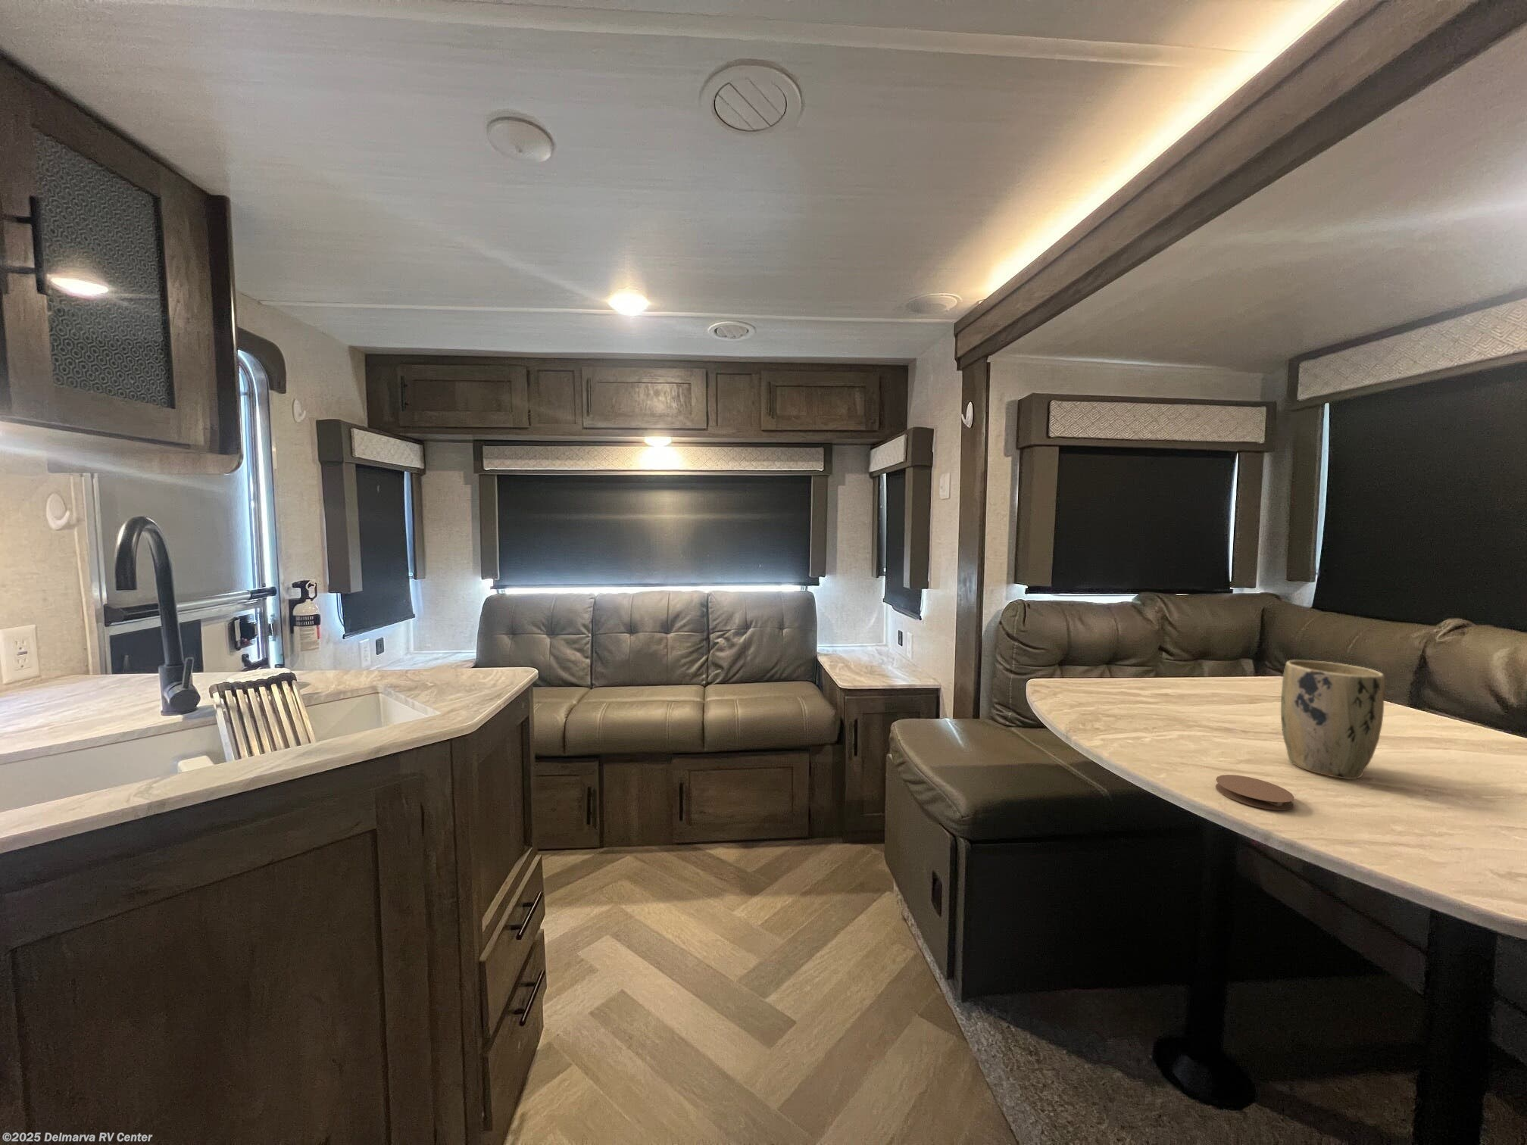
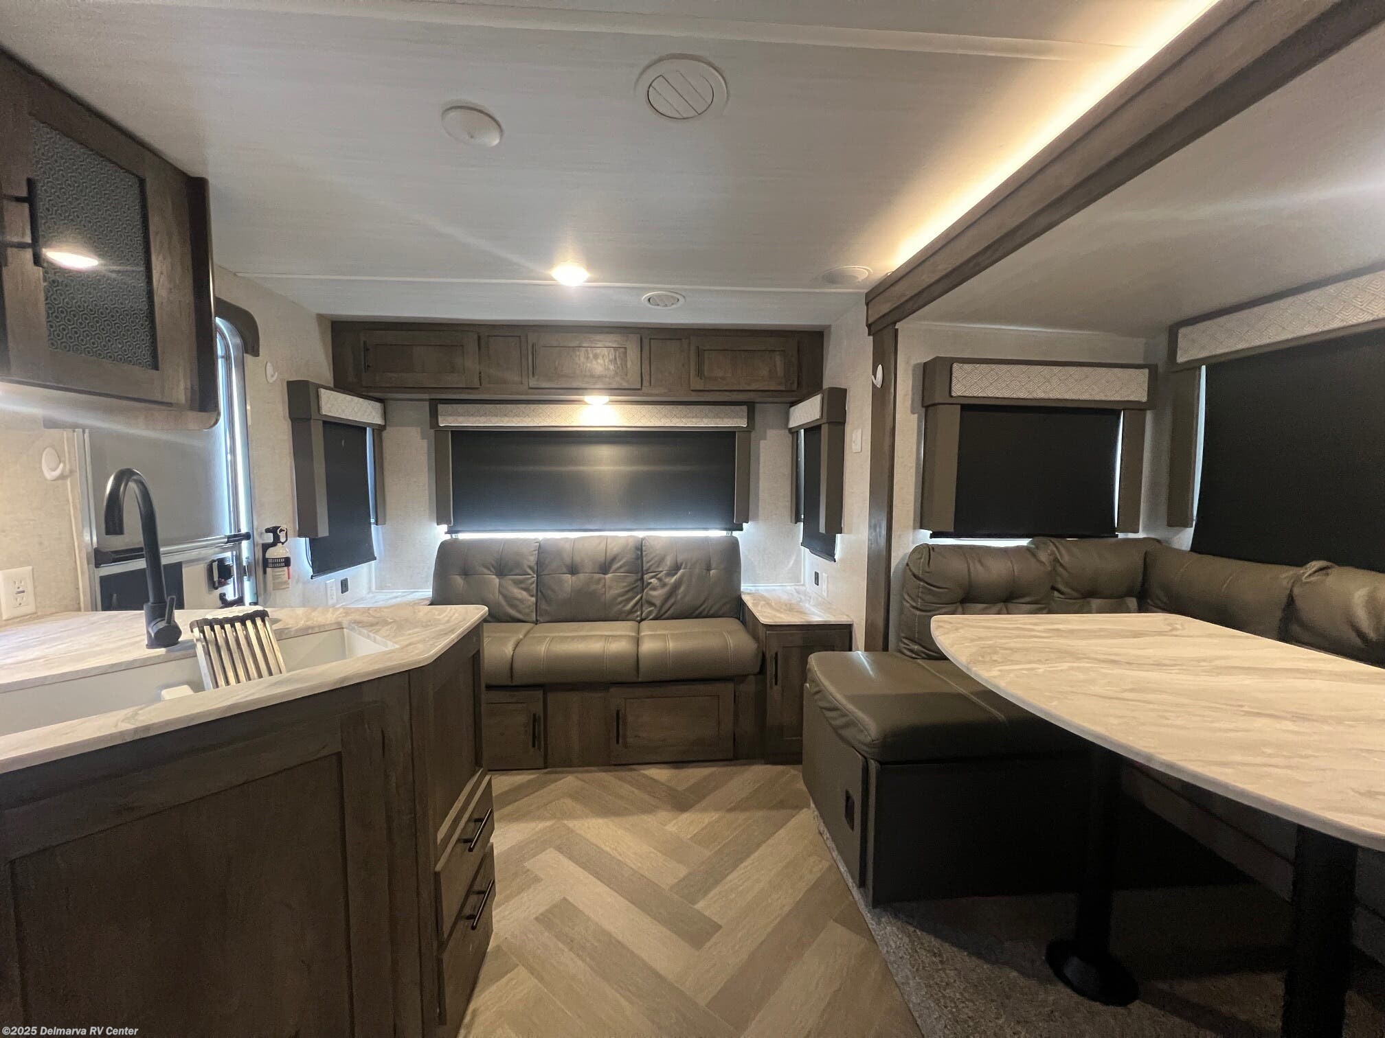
- coaster (1253, 791)
- plant pot (1327, 718)
